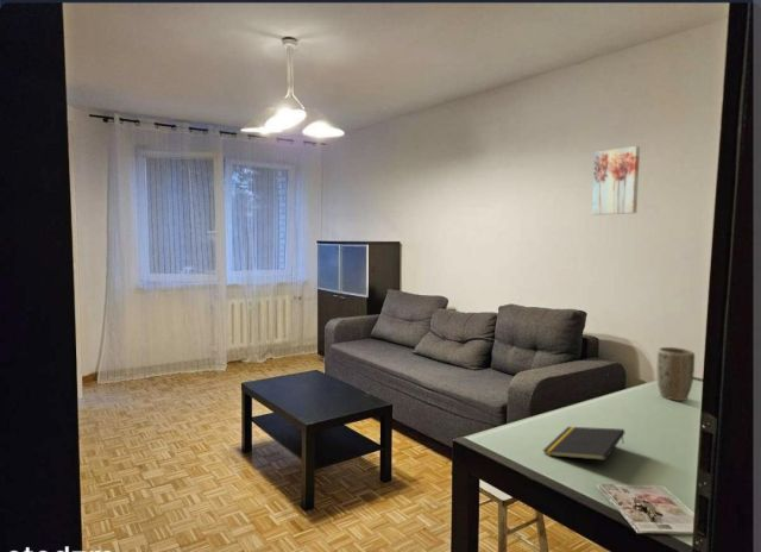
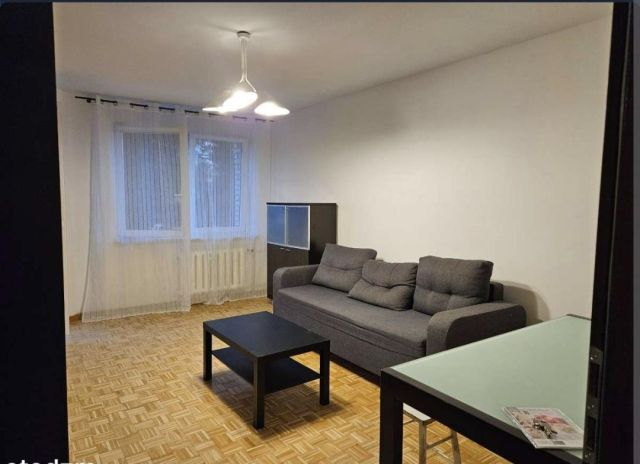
- notepad (584, 441)
- wall art (615, 181)
- plant pot (674, 374)
